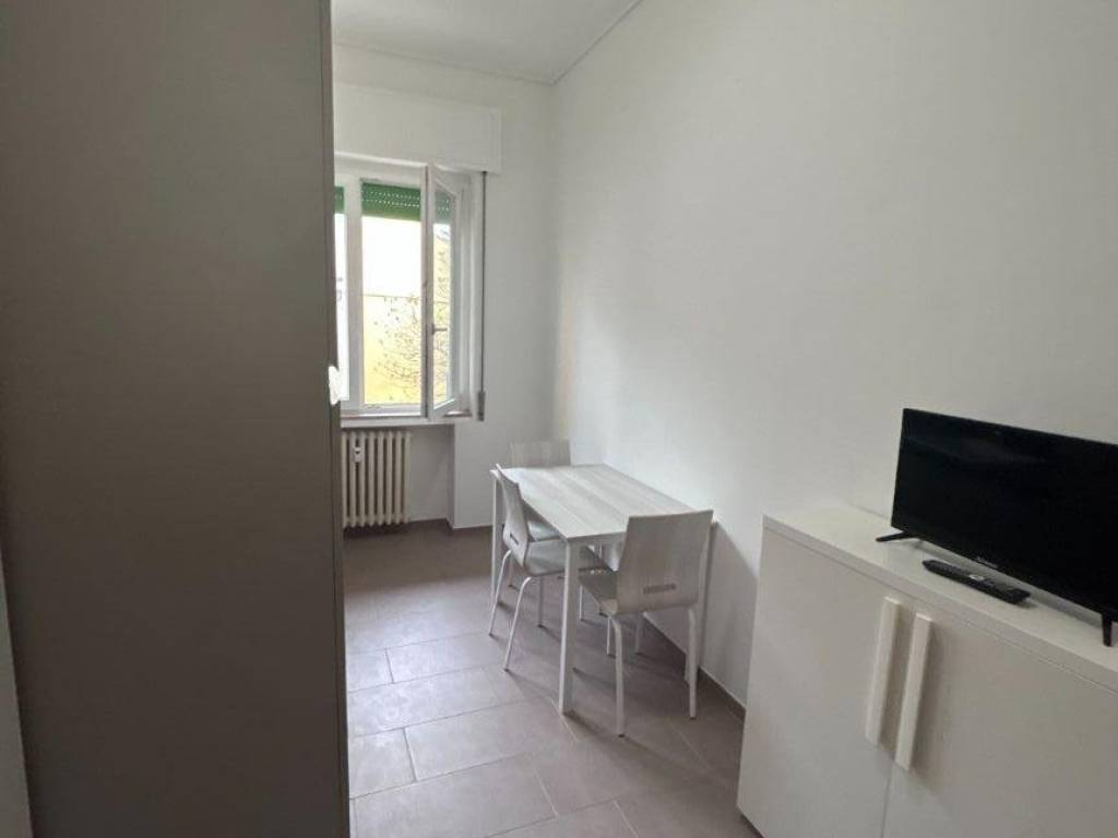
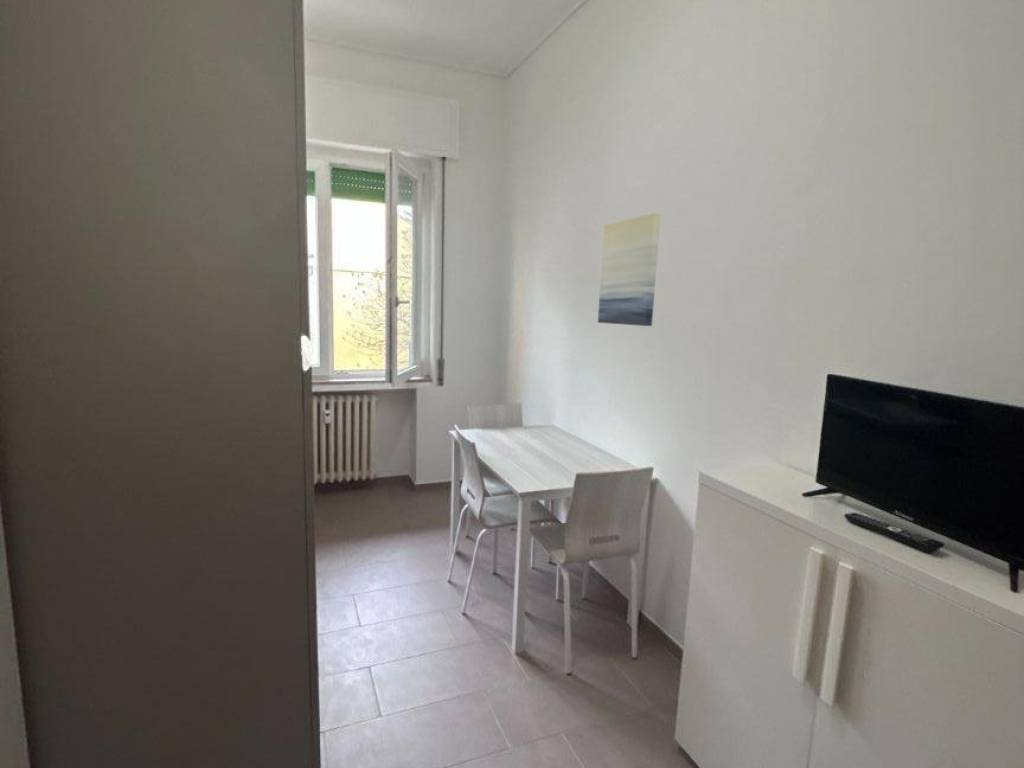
+ wall art (626, 272)
